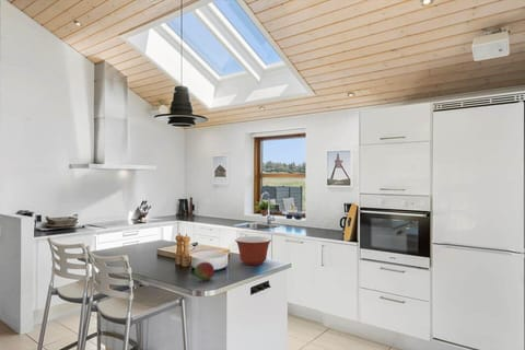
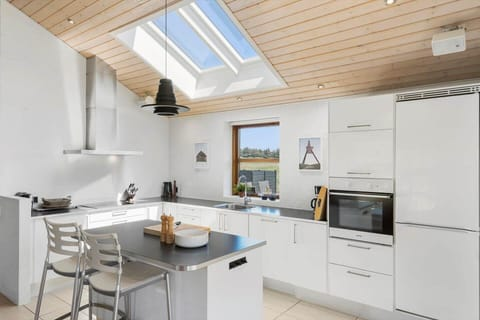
- fruit (203, 270)
- mixing bowl (253, 250)
